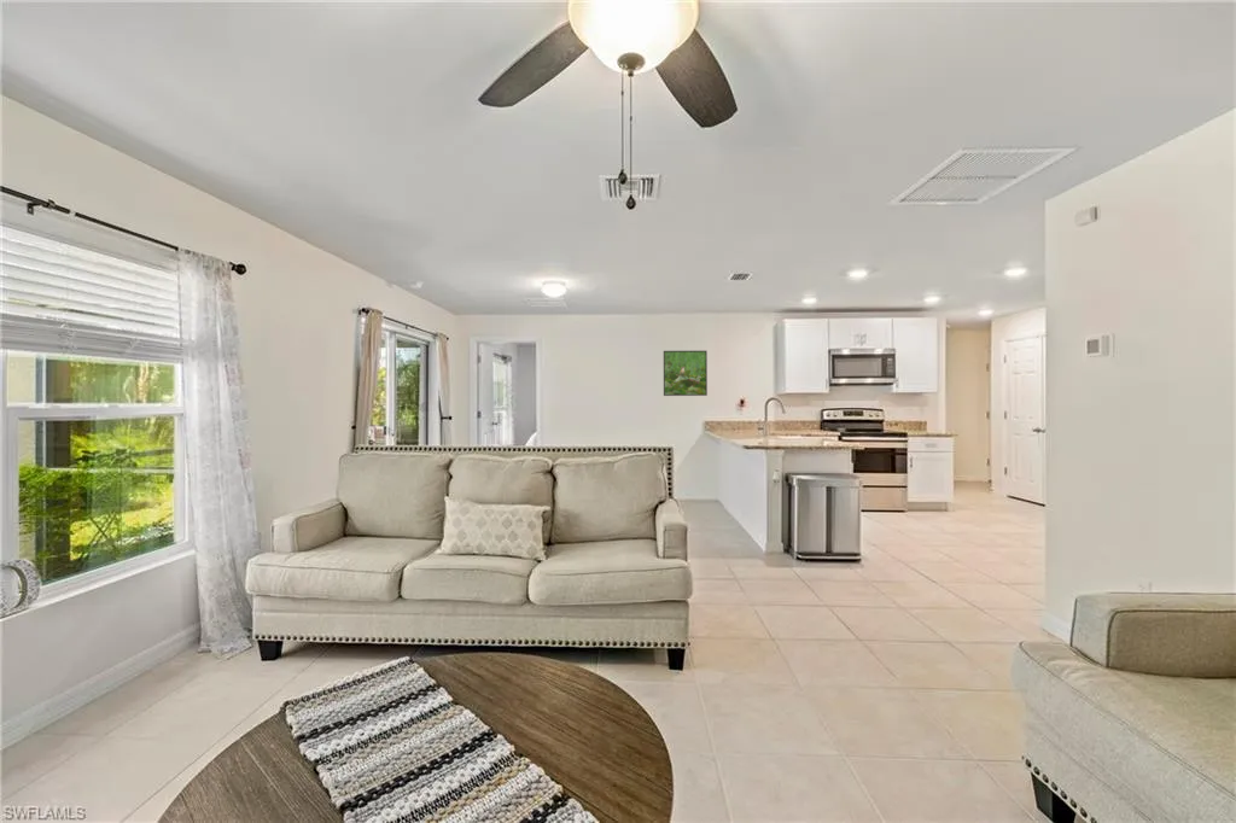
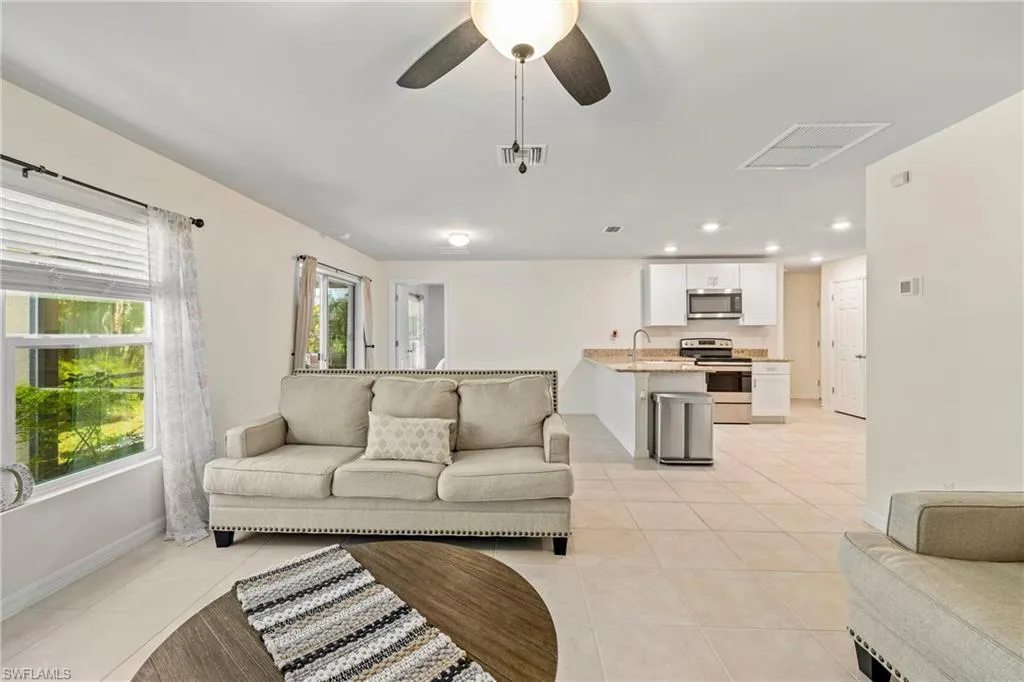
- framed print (684, 373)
